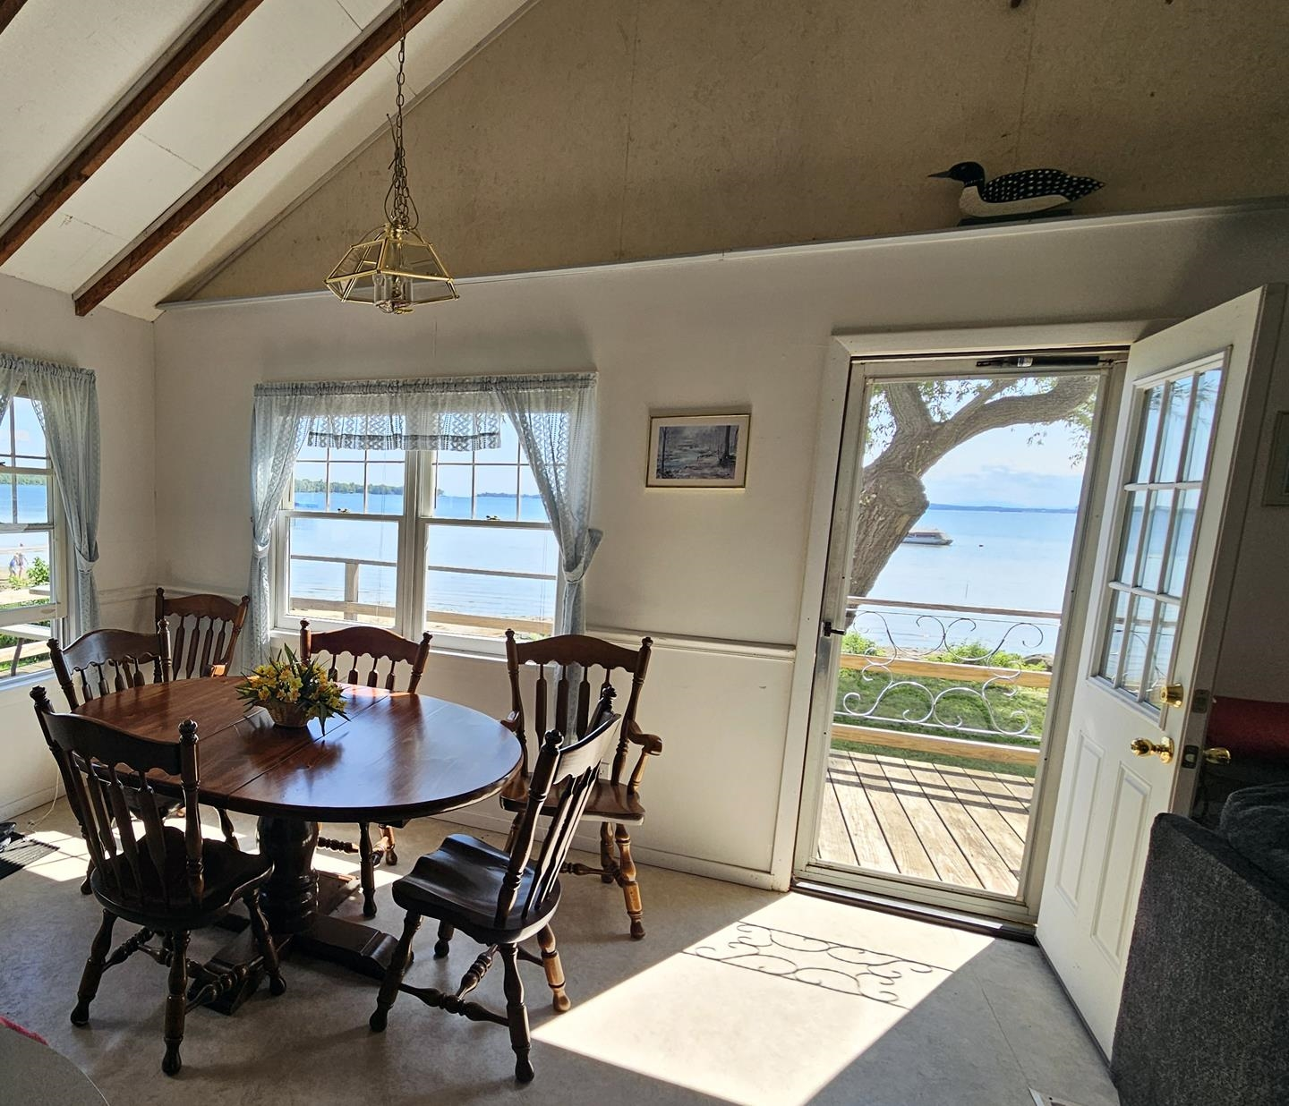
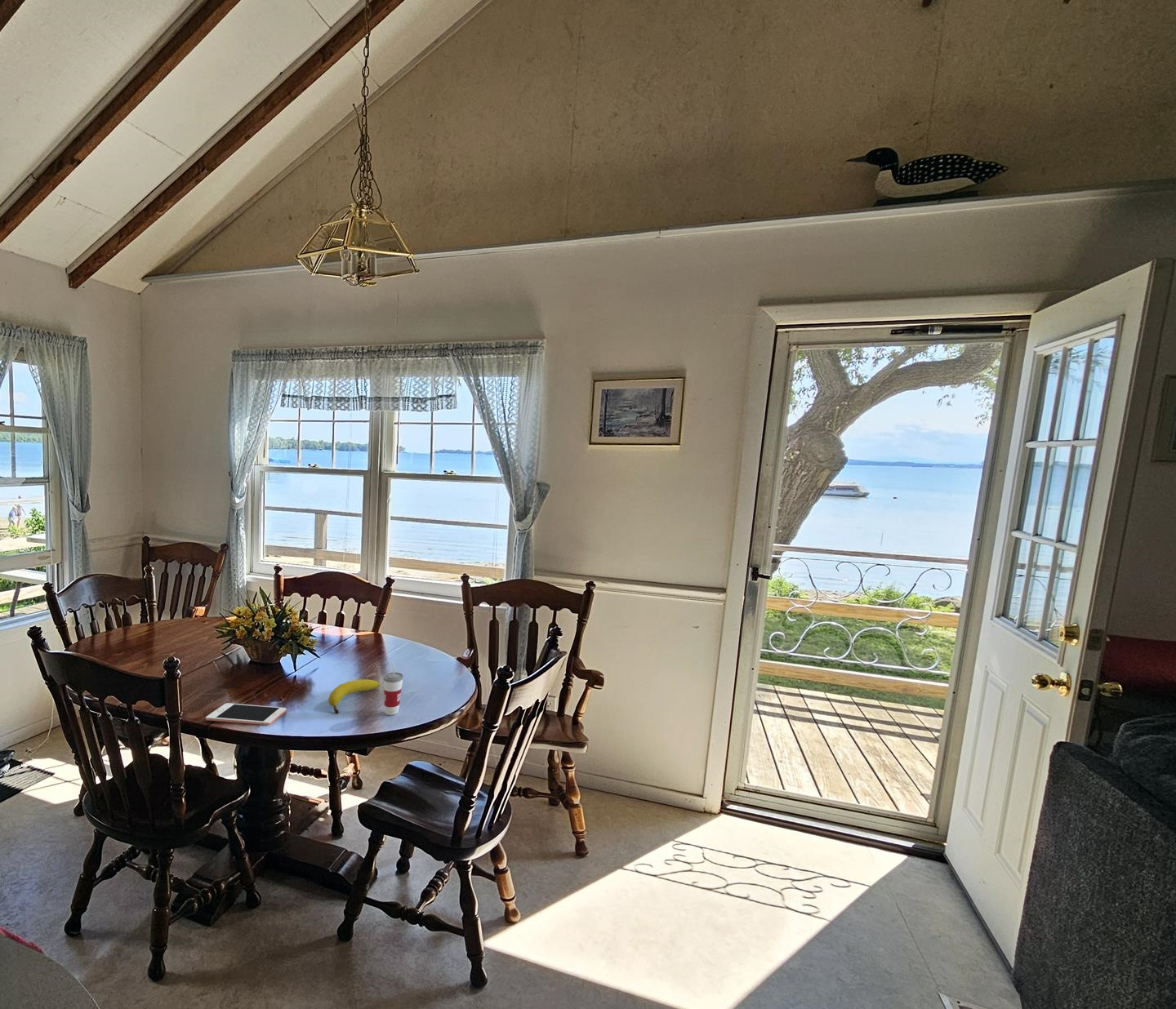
+ fruit (351, 691)
+ cup (393, 687)
+ cell phone (247, 713)
